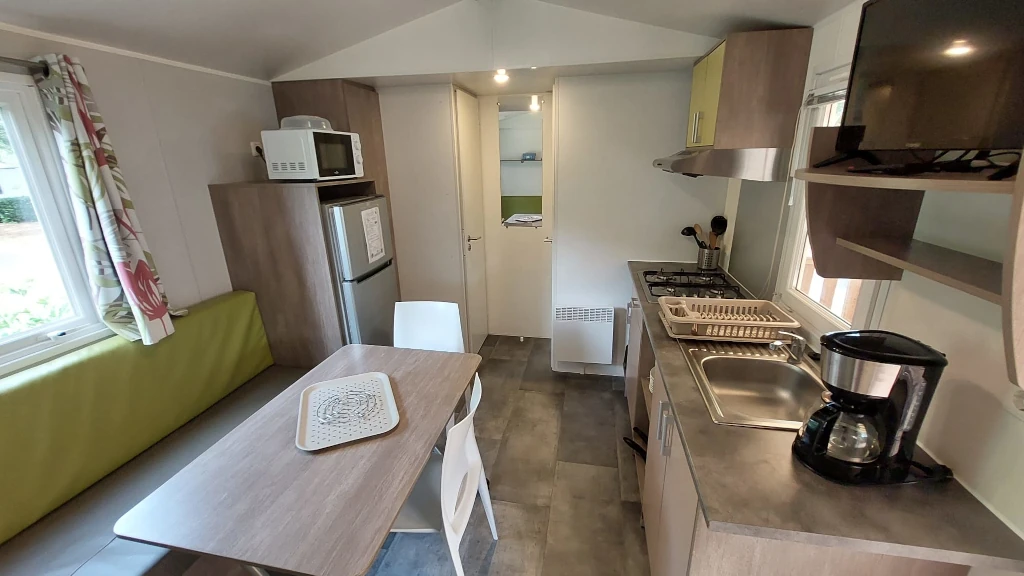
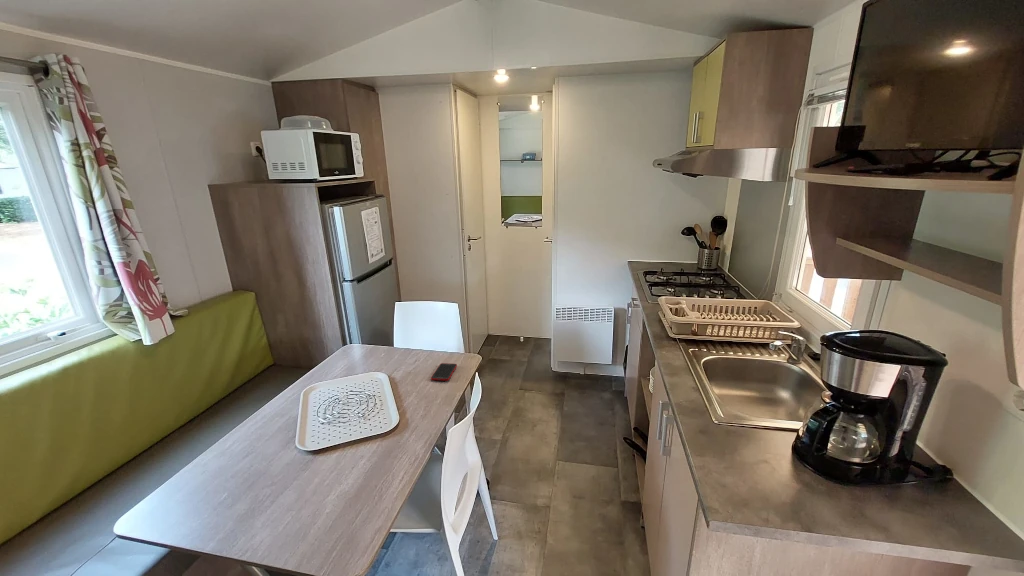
+ cell phone (444, 371)
